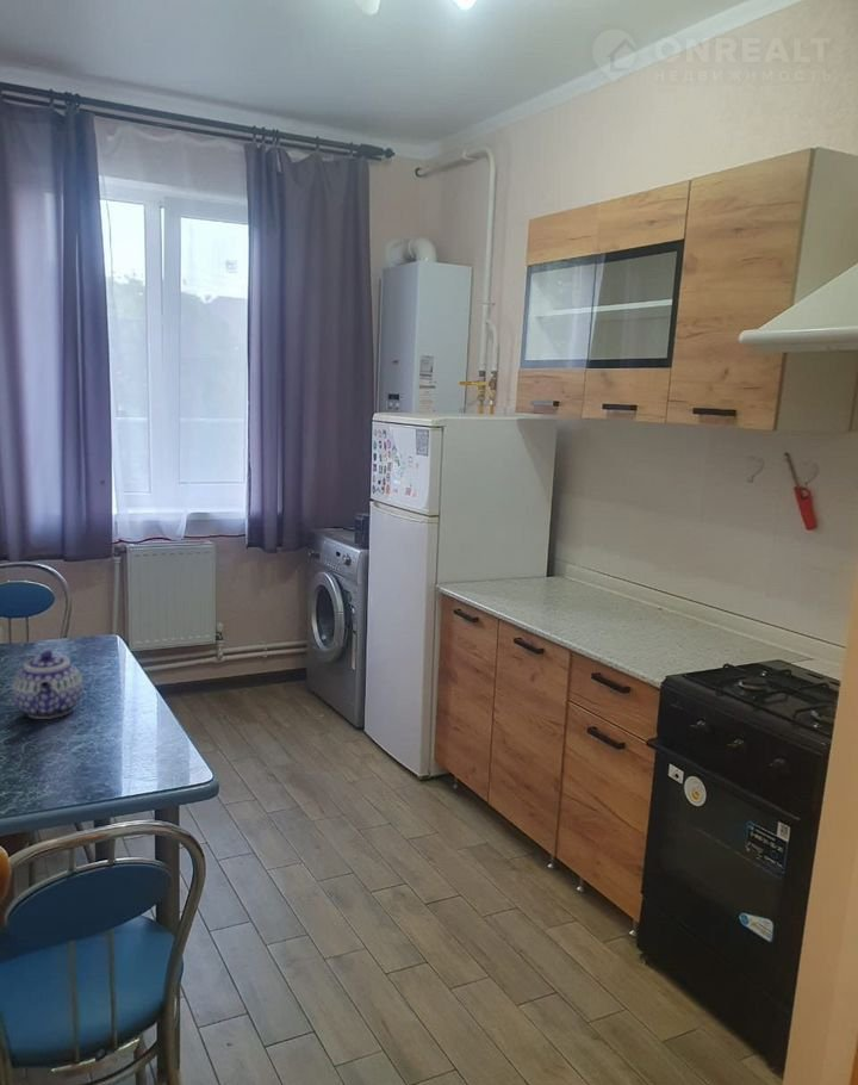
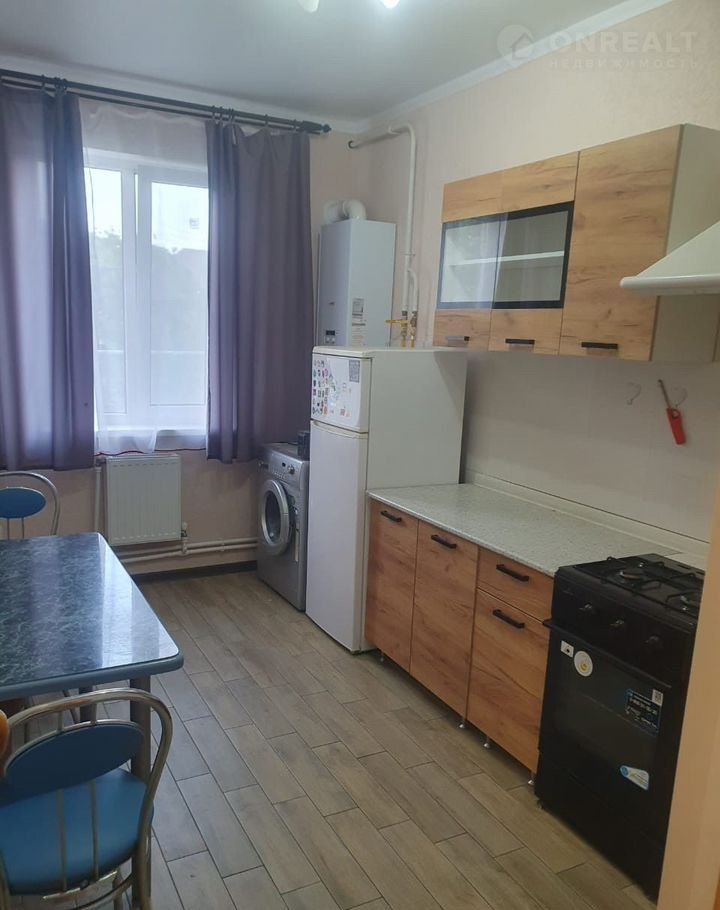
- teapot (48, 681)
